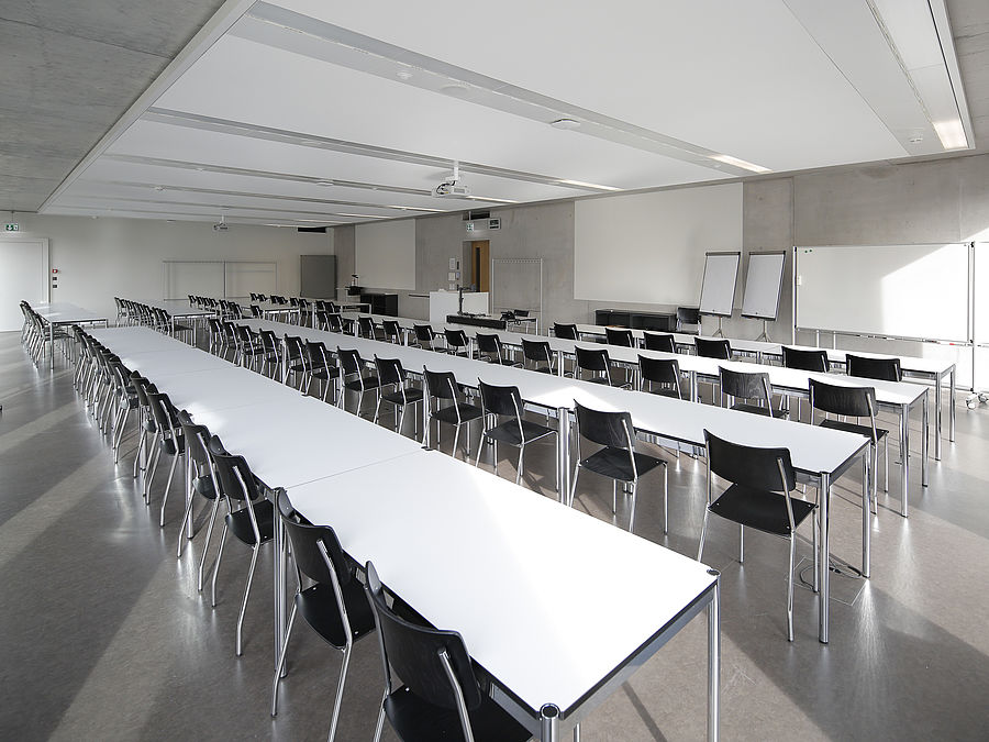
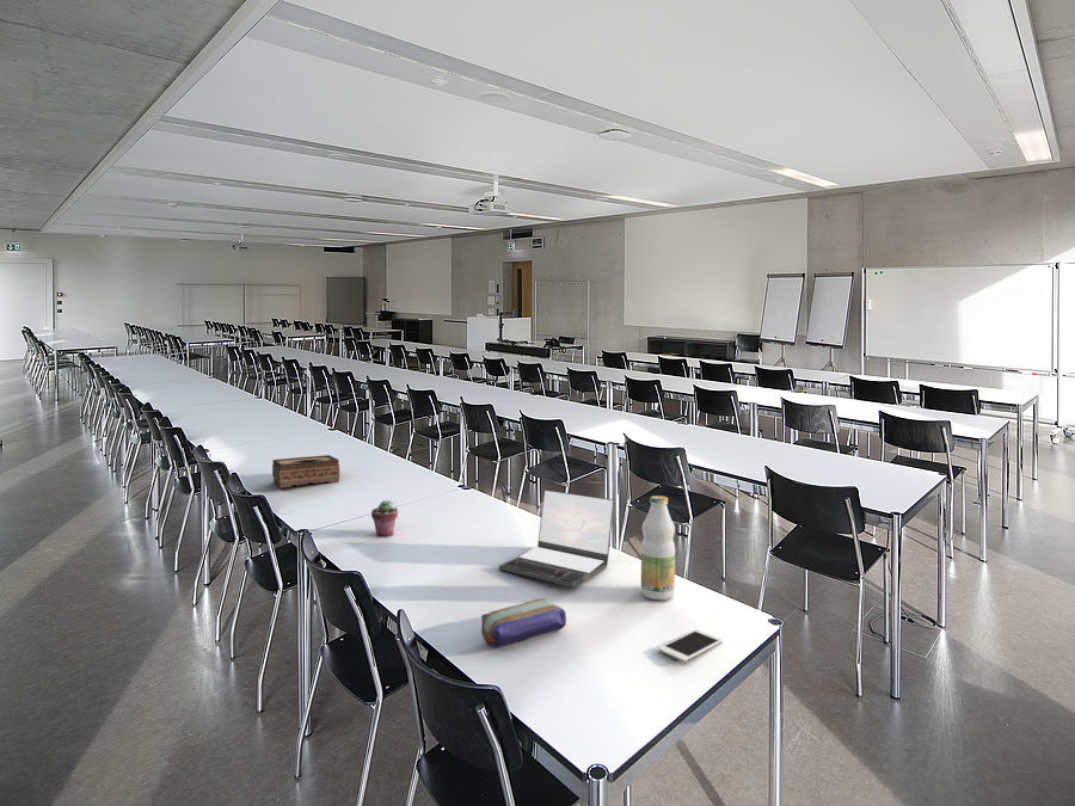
+ bottle (658, 546)
+ potted succulent (385, 517)
+ pencil case (524, 621)
+ cell phone (690, 645)
+ laptop (557, 534)
+ tissue box (306, 470)
